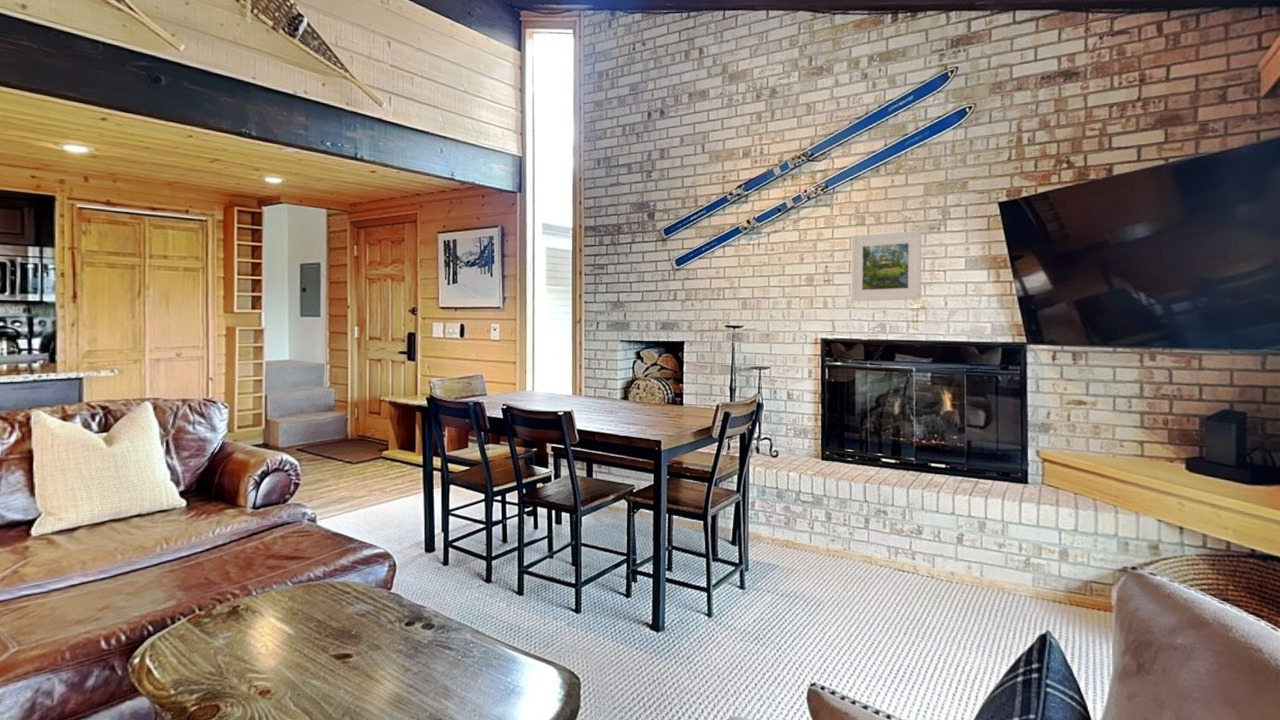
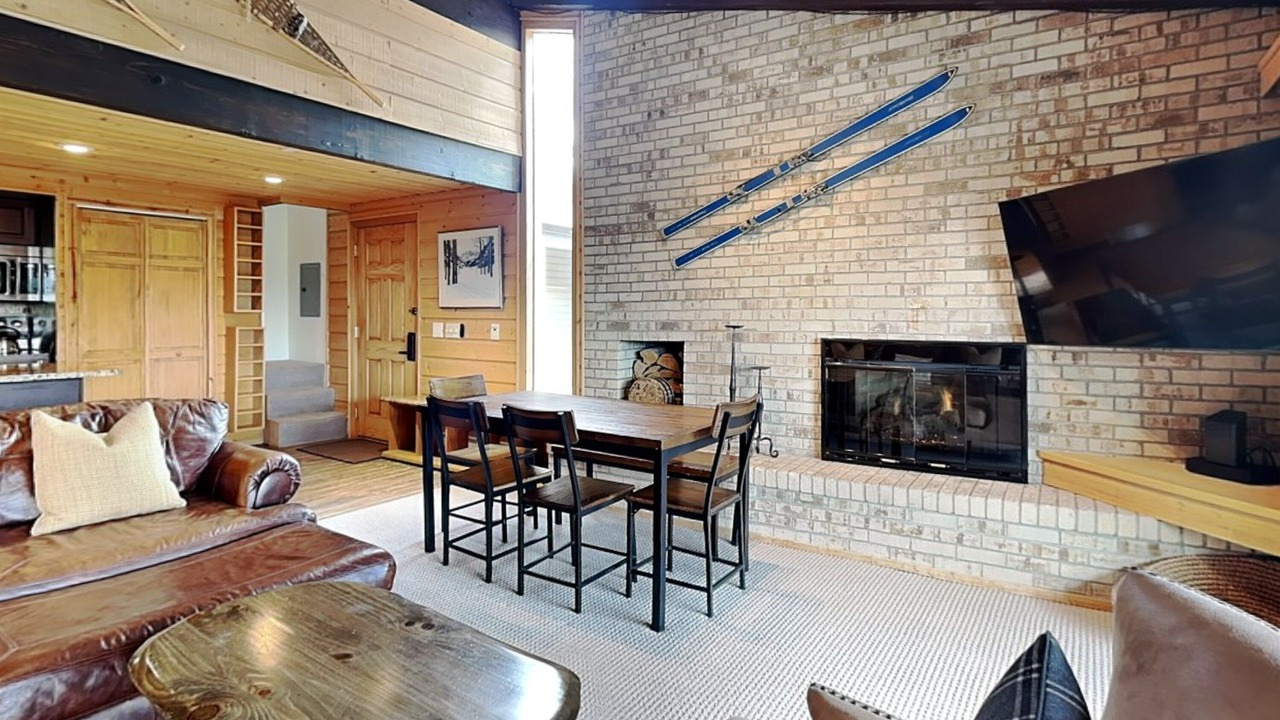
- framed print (885, 267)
